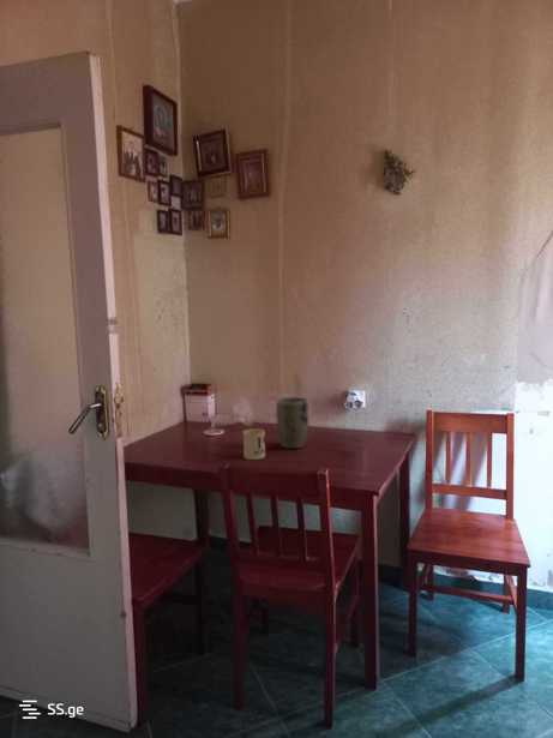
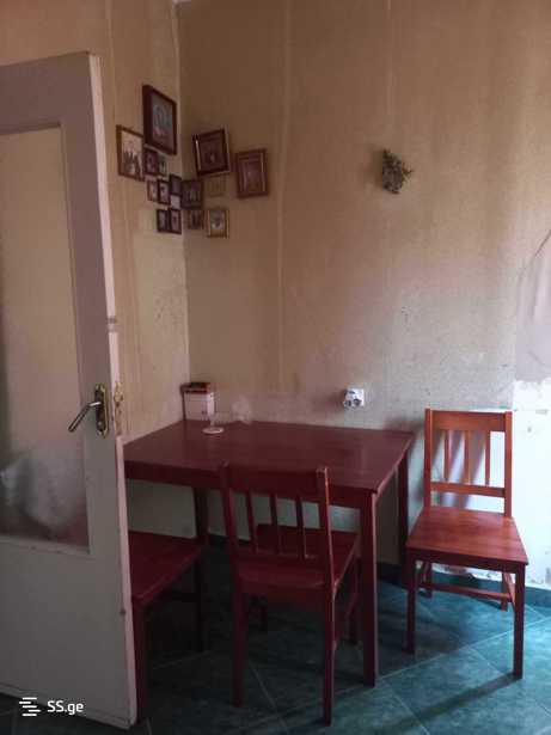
- mug (256, 443)
- plant pot (293, 422)
